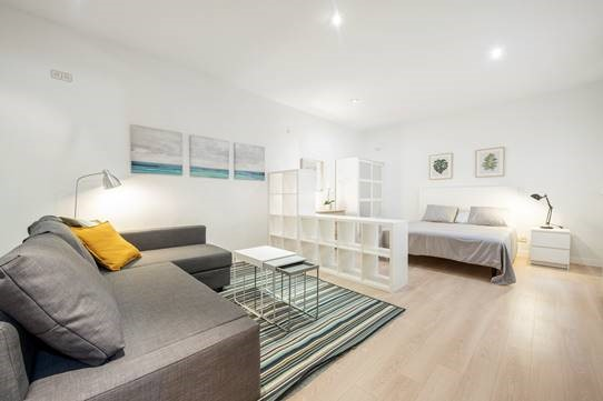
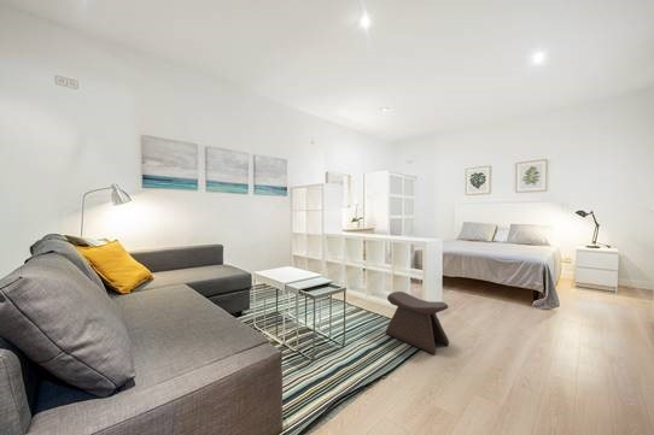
+ stool (415, 318)
